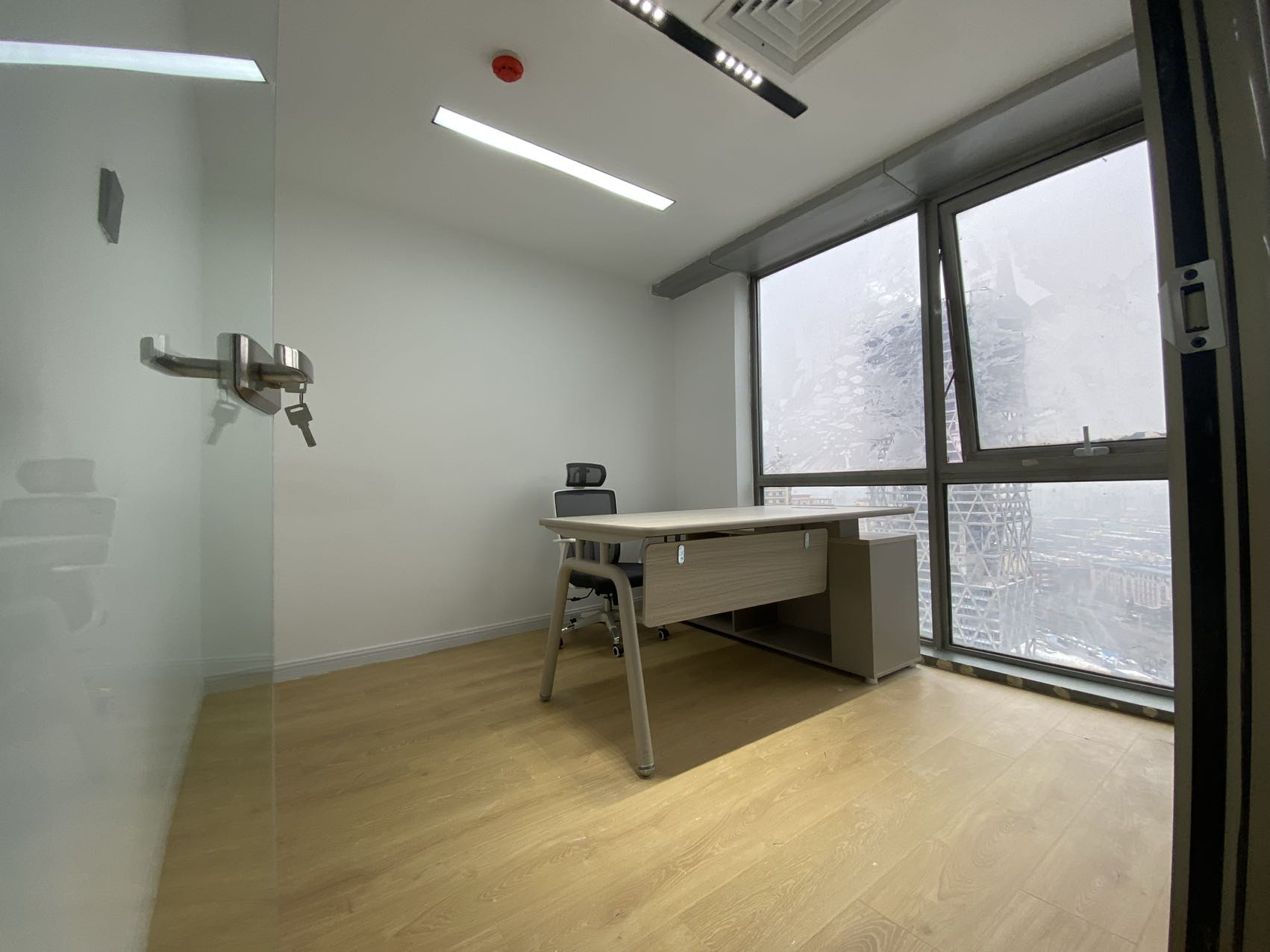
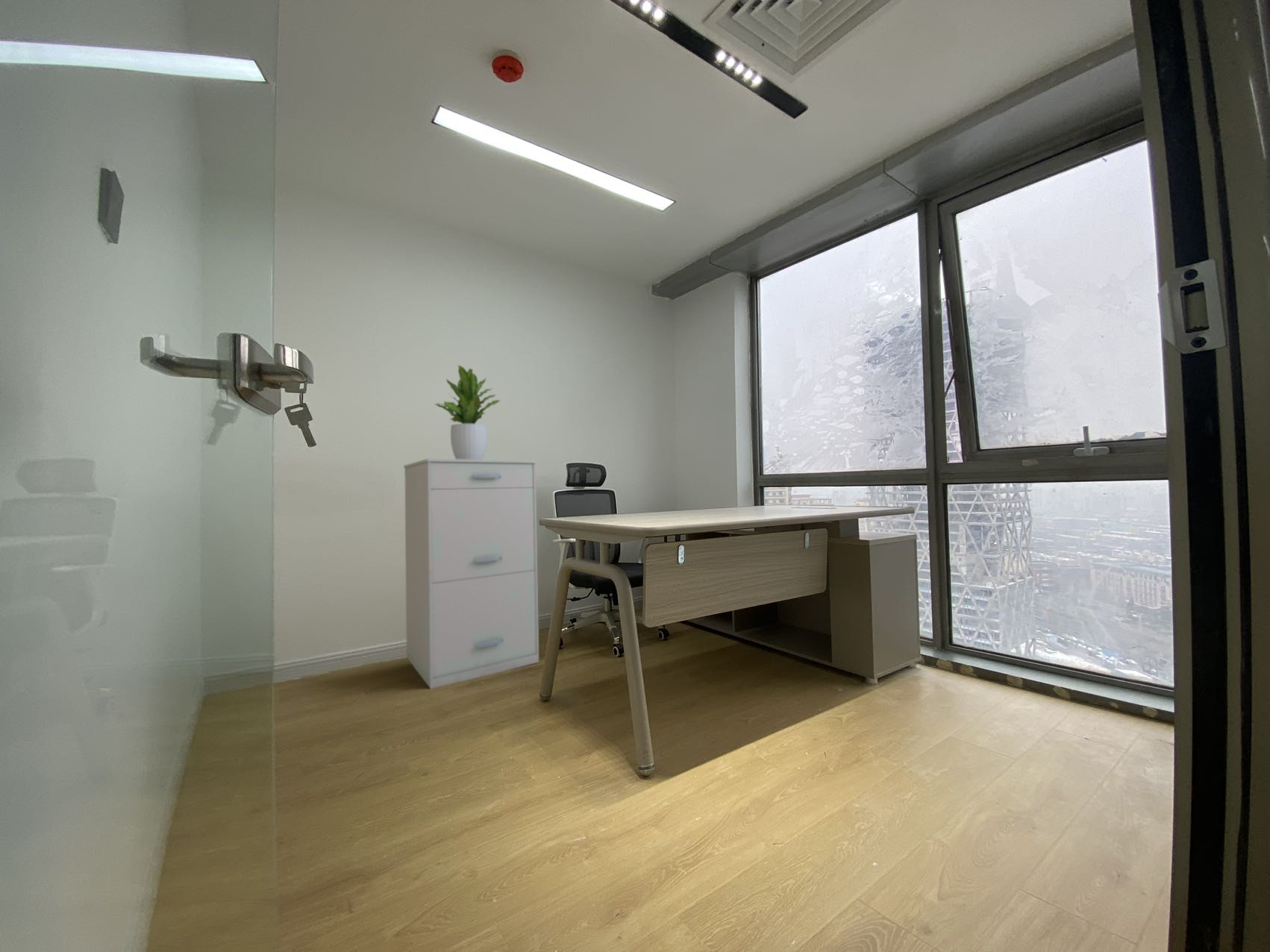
+ potted plant (469, 413)
+ filing cabinet (470, 560)
